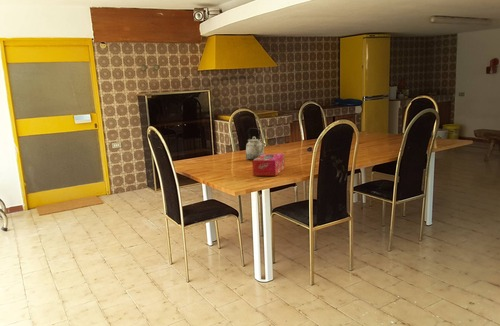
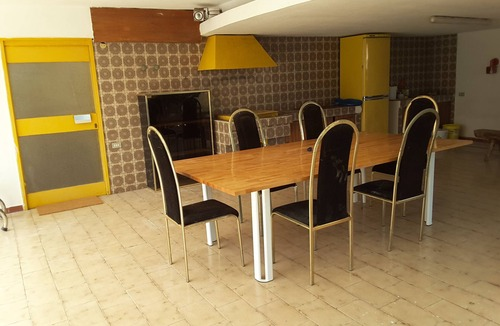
- kettle (256, 144)
- tissue box (269, 164)
